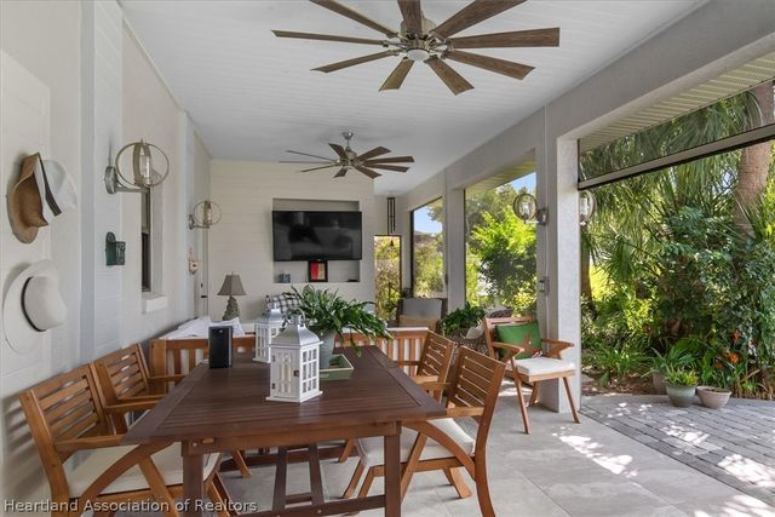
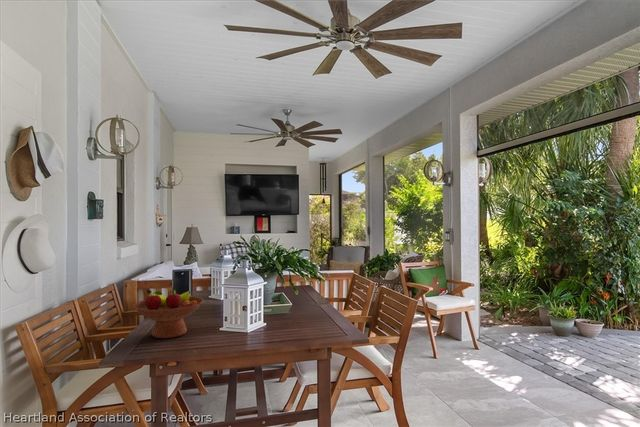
+ fruit bowl (169, 311)
